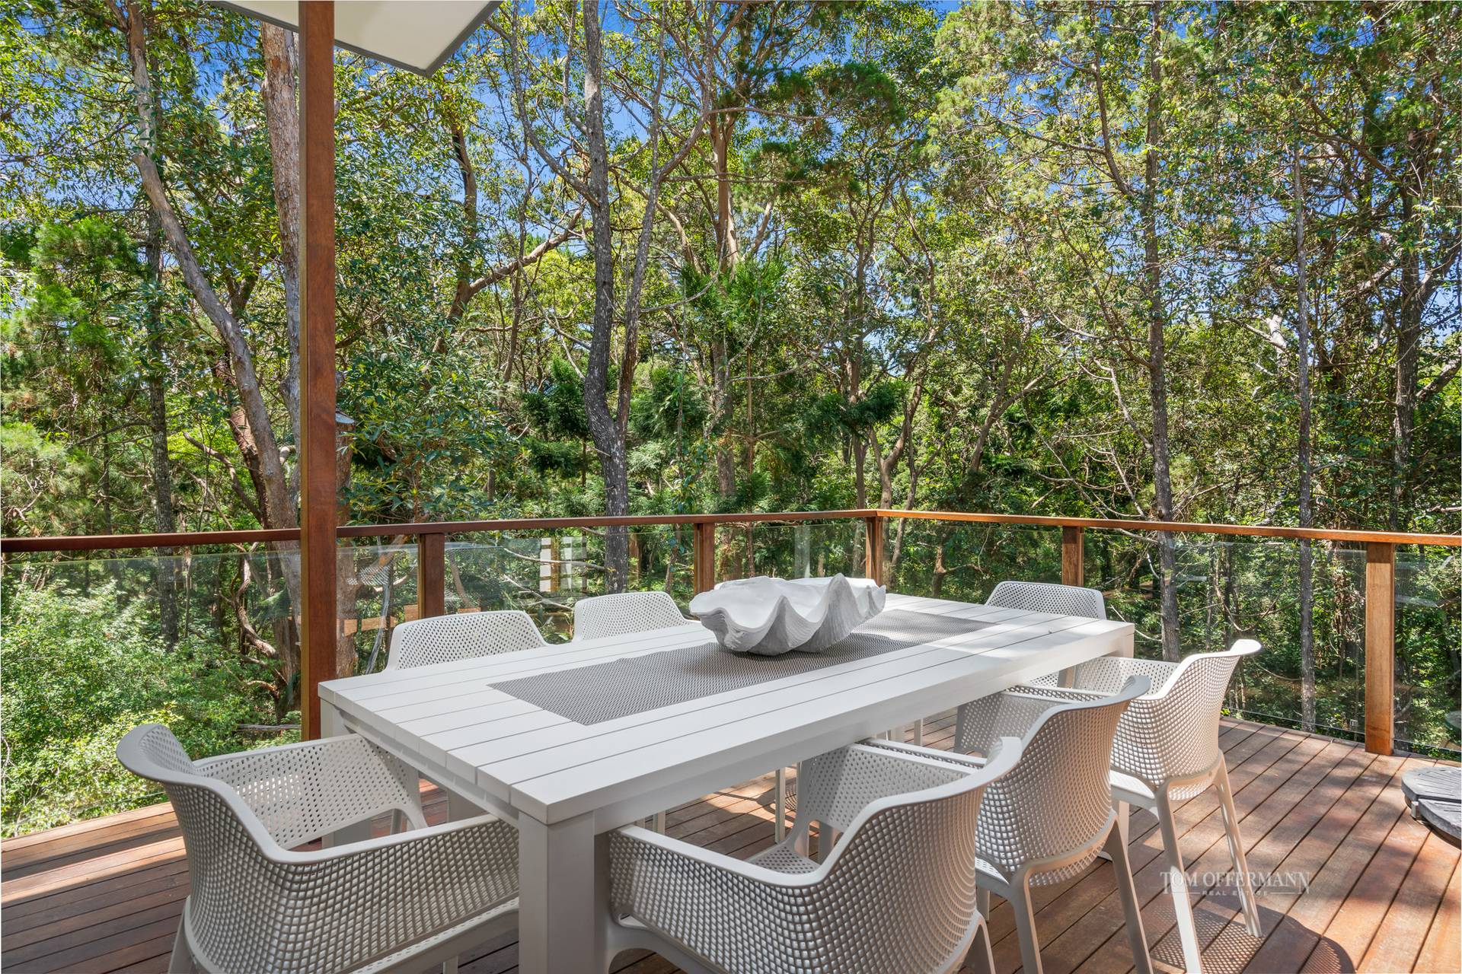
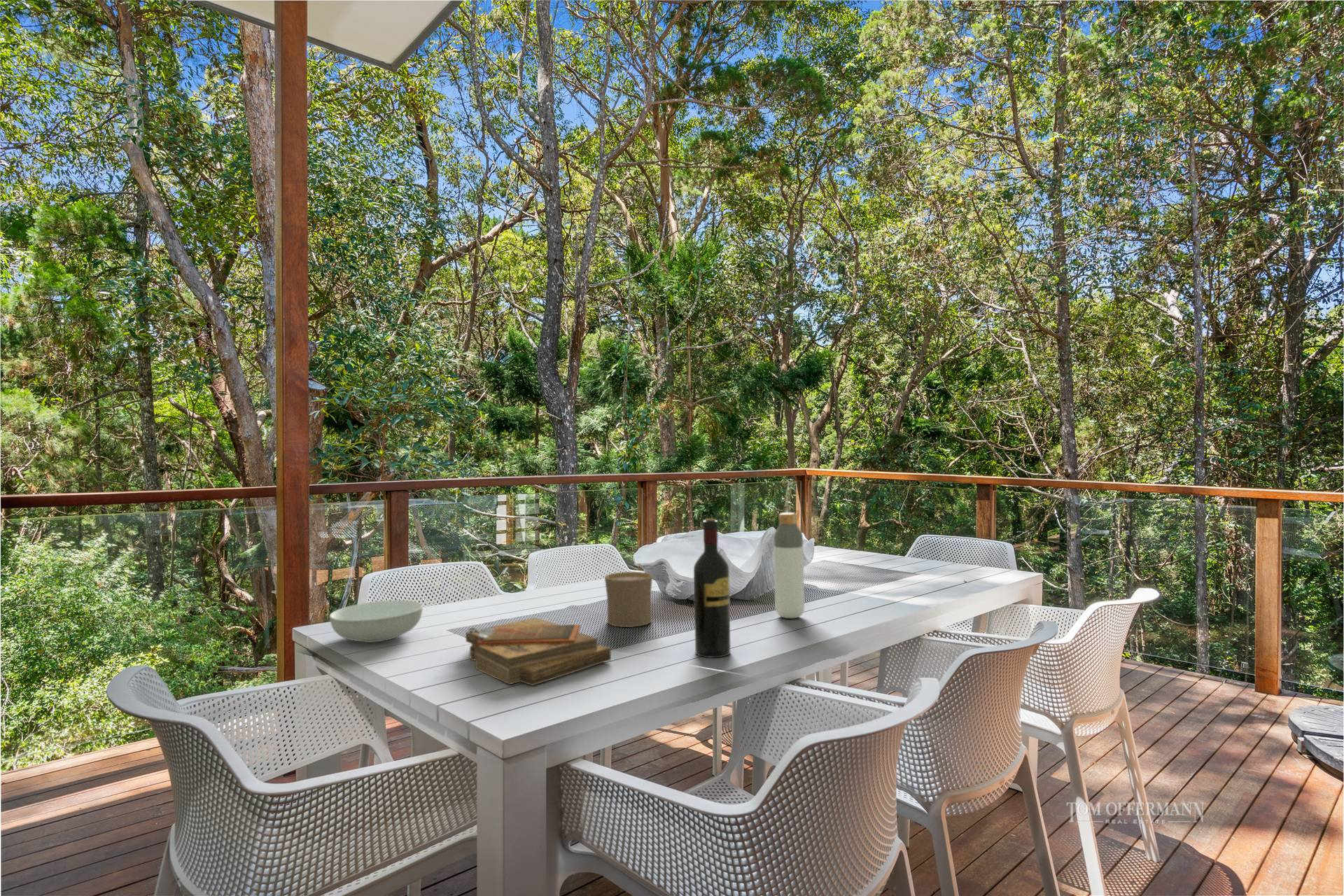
+ wine bottle (711, 586)
+ clipboard (535, 643)
+ bottle (789, 564)
+ cup (629, 598)
+ serving bowl (377, 623)
